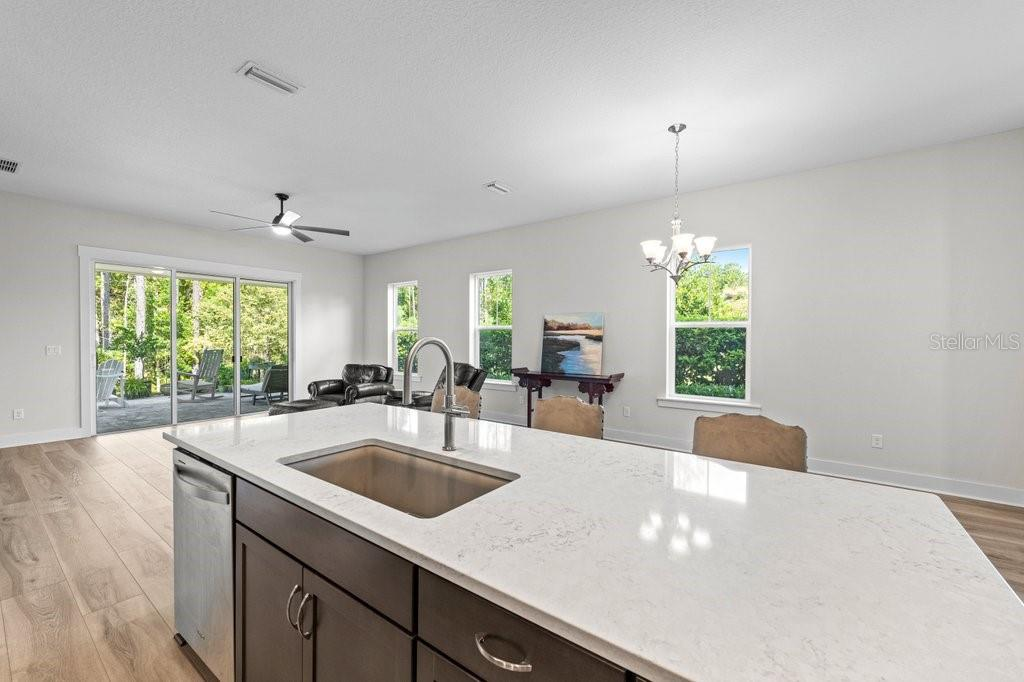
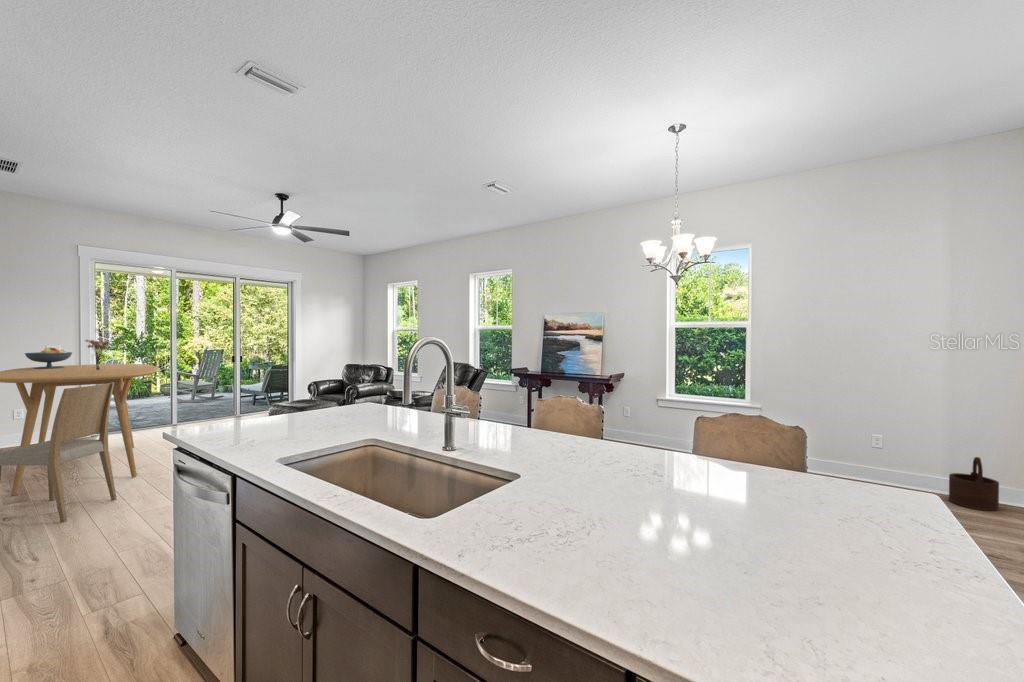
+ bouquet (98, 354)
+ fruit bowl (49, 357)
+ wooden bucket (973, 480)
+ dining table (50, 413)
+ dining chair (56, 447)
